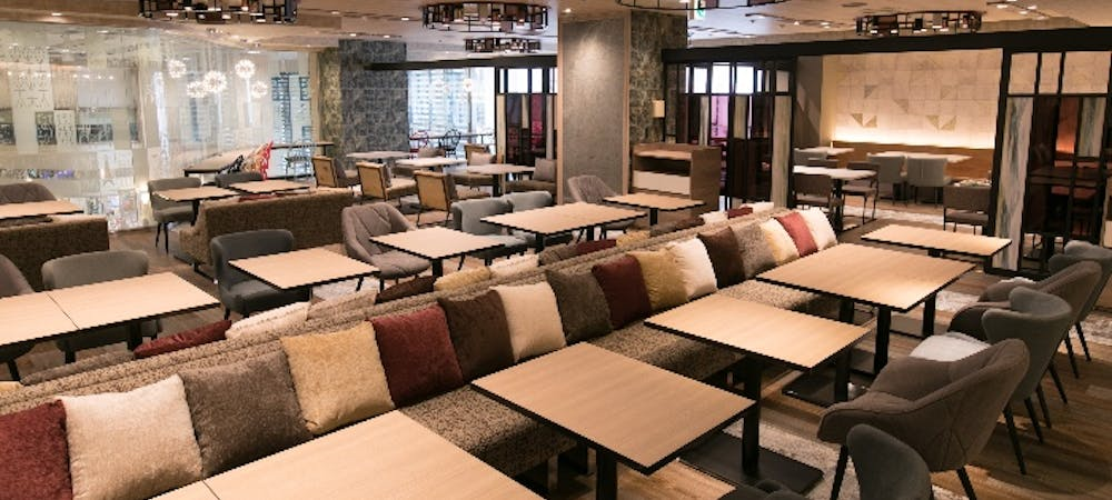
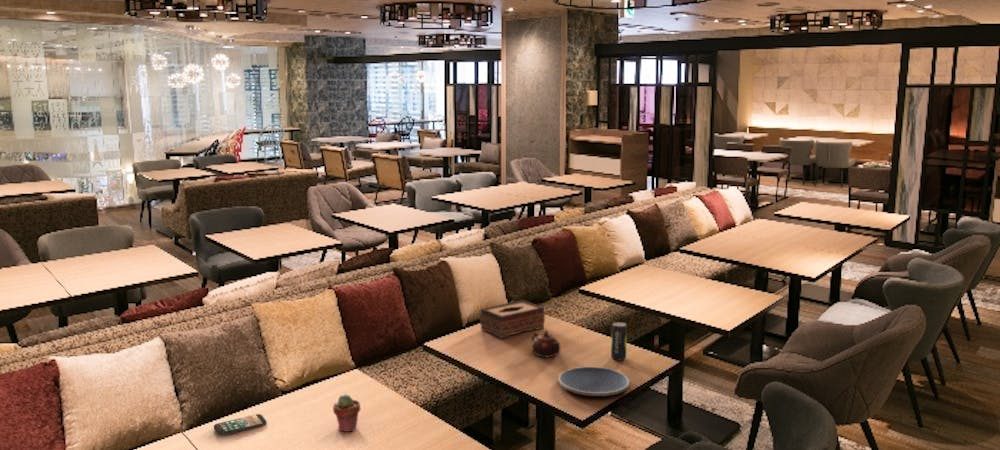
+ beverage can (618, 341)
+ plate (593, 381)
+ potted succulent (346, 411)
+ teapot (545, 342)
+ tissue box (512, 318)
+ smartphone (240, 424)
